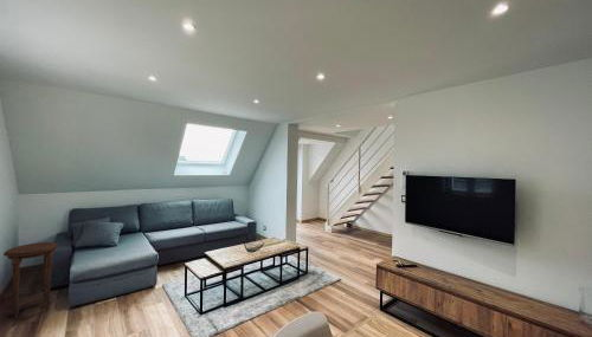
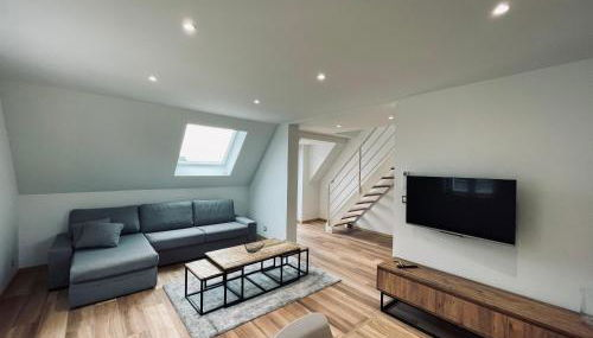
- side table (44, 278)
